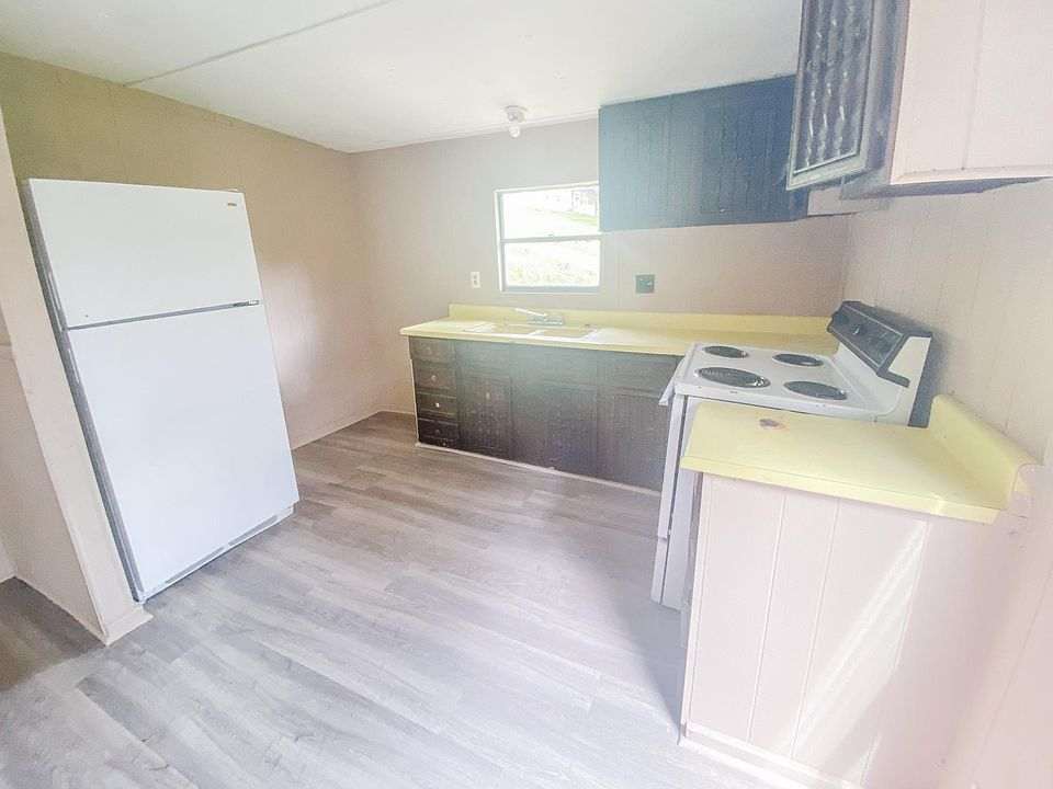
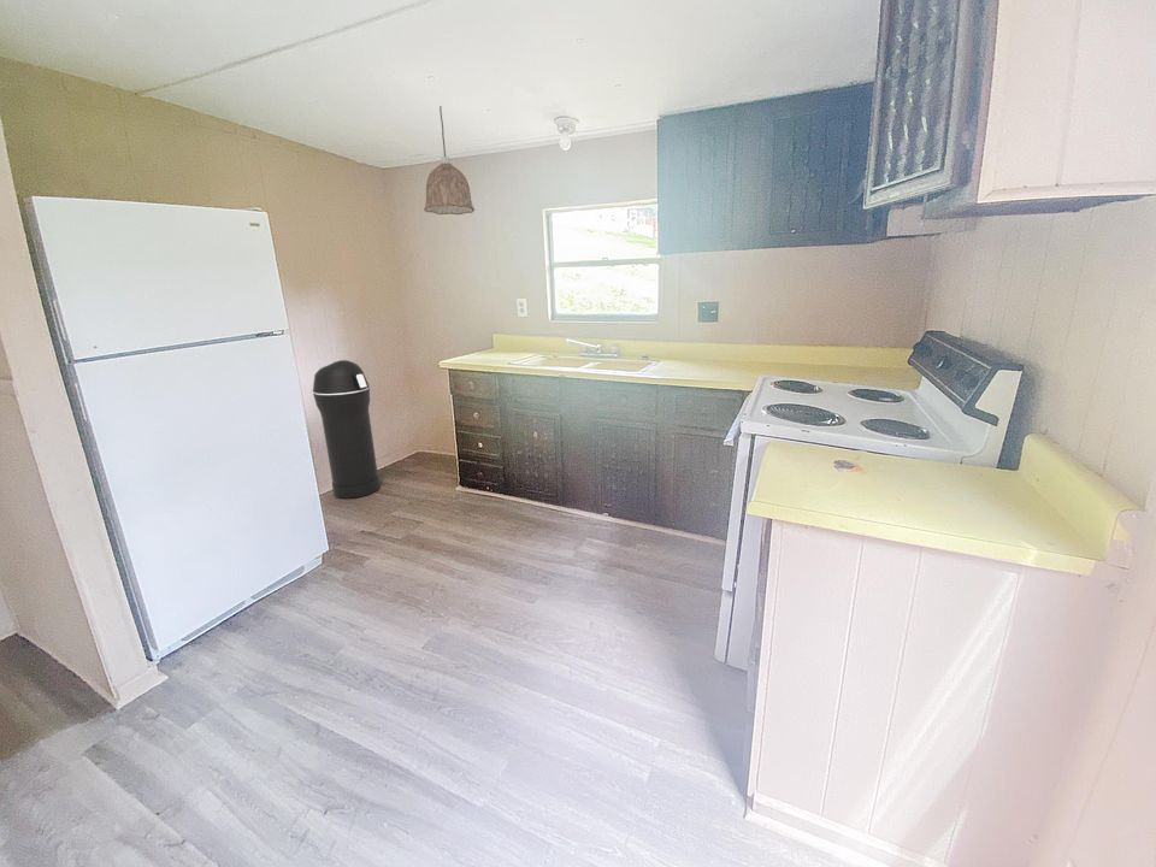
+ pendant lamp (444, 159)
+ trash can (348, 427)
